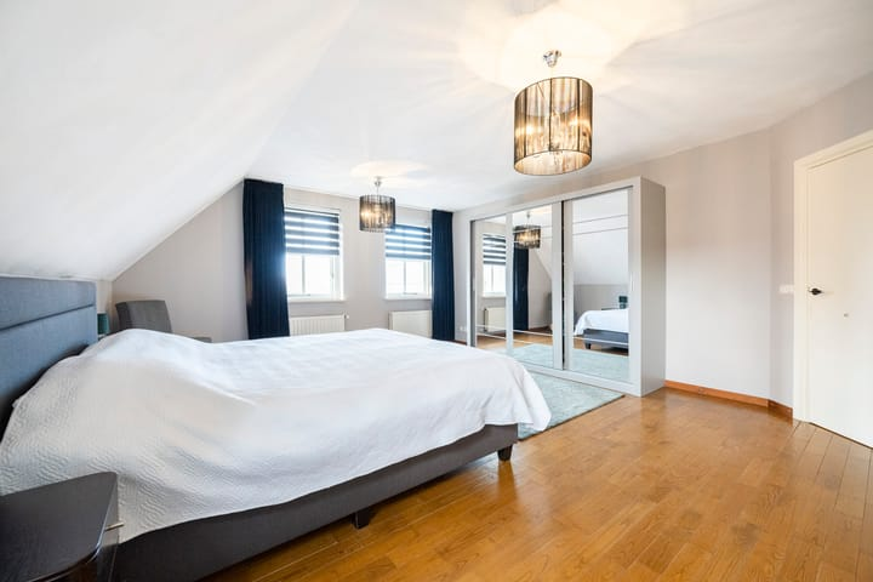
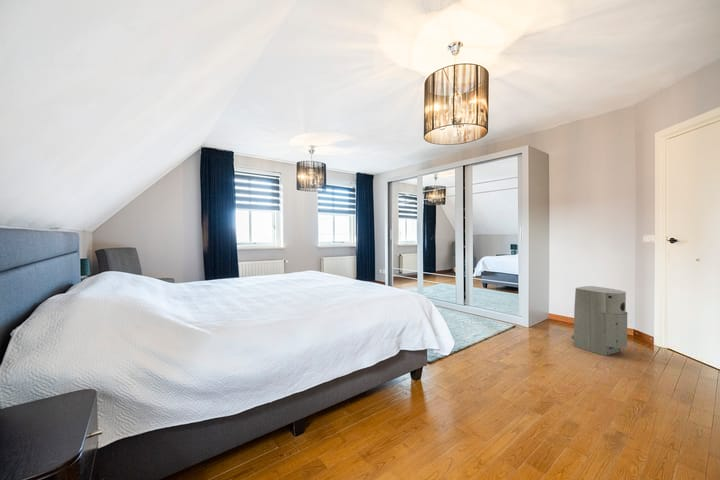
+ air purifier (599, 319)
